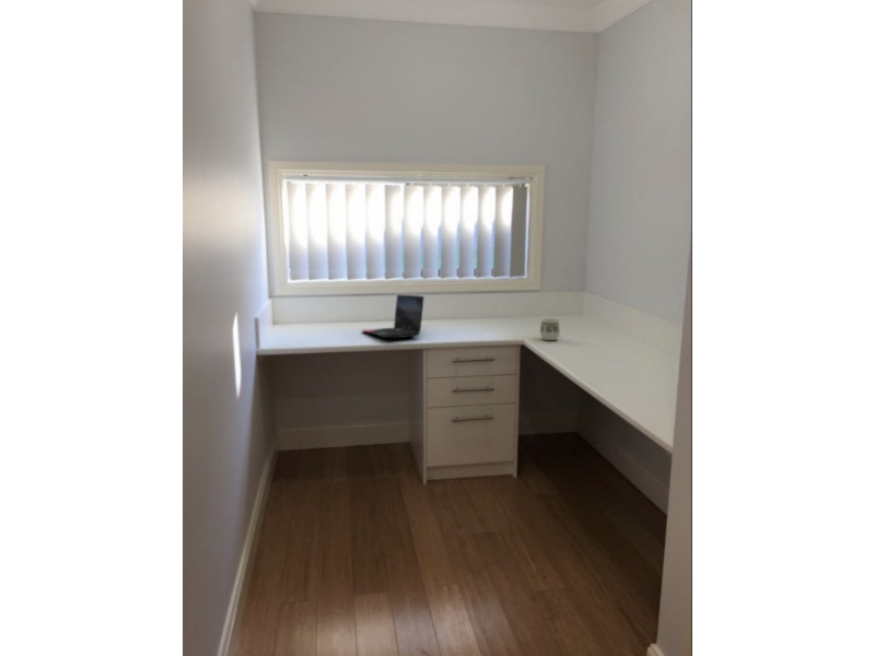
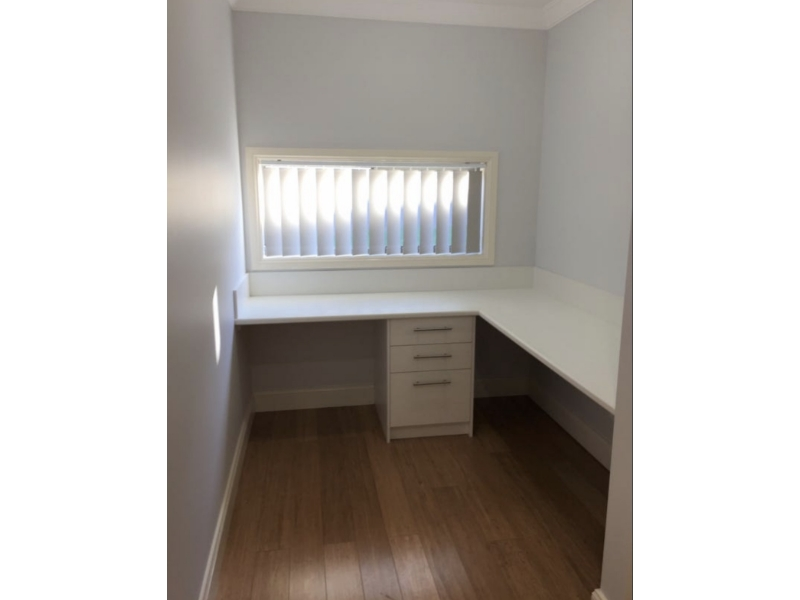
- cup (549, 329)
- laptop (395, 315)
